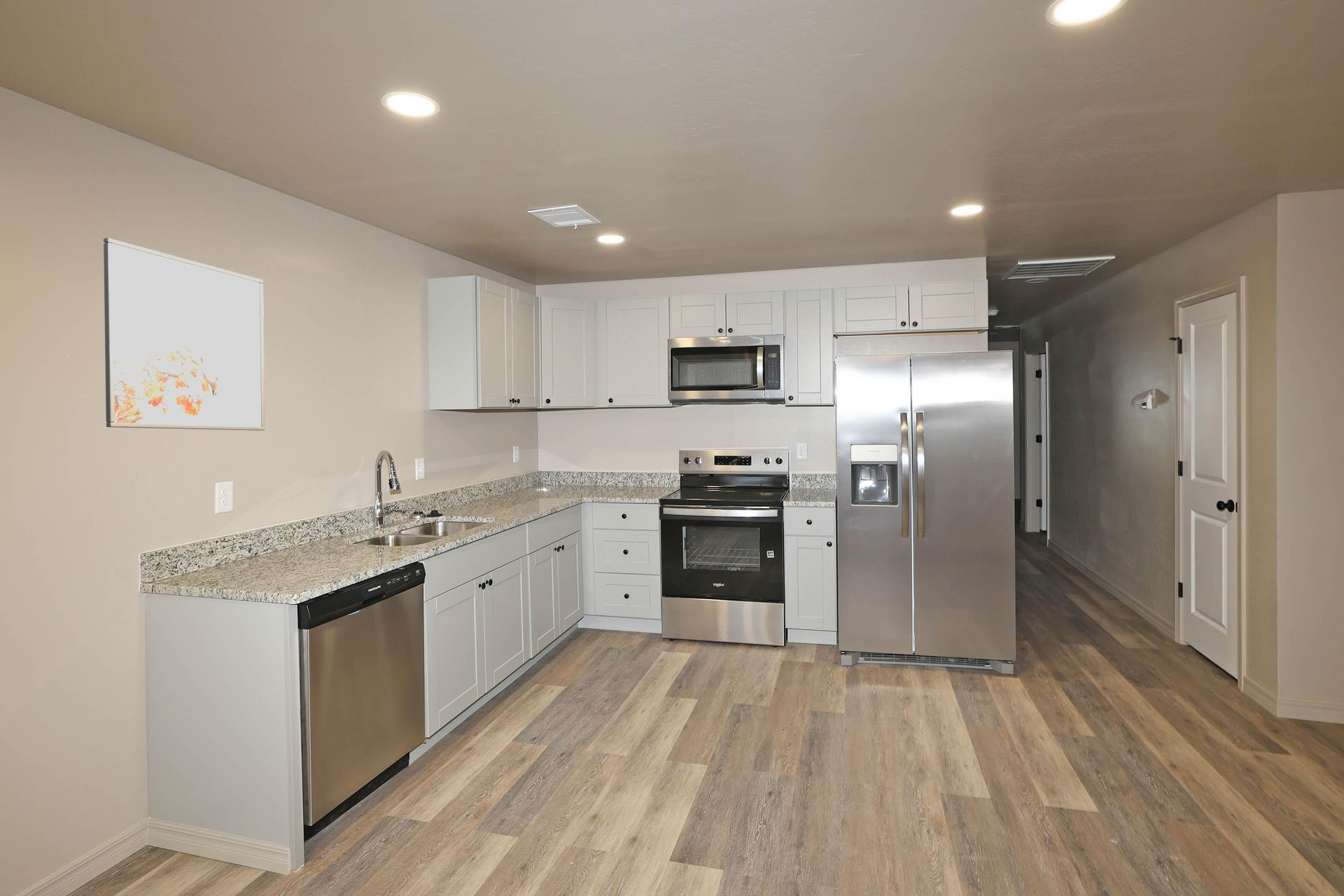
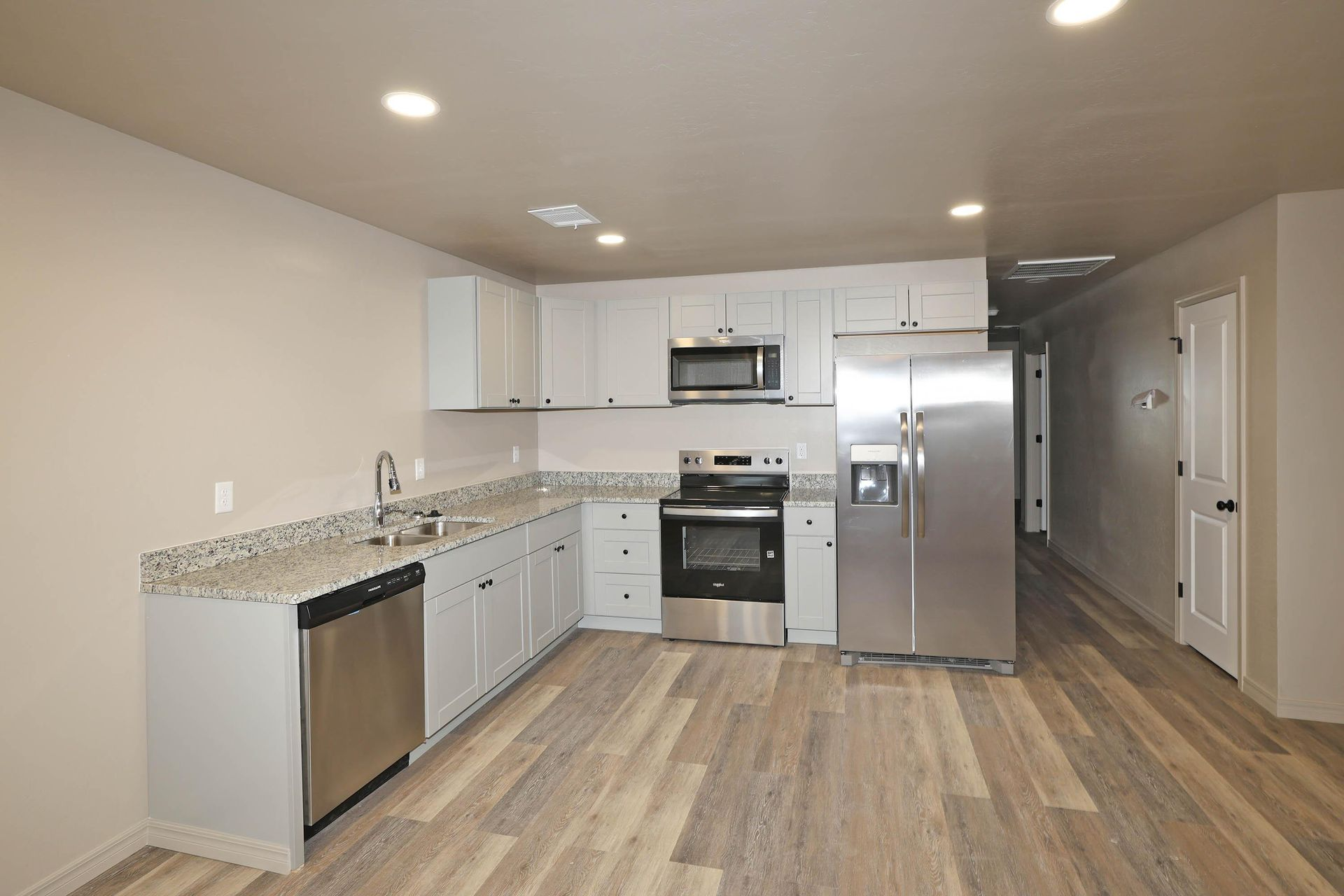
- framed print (193, 345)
